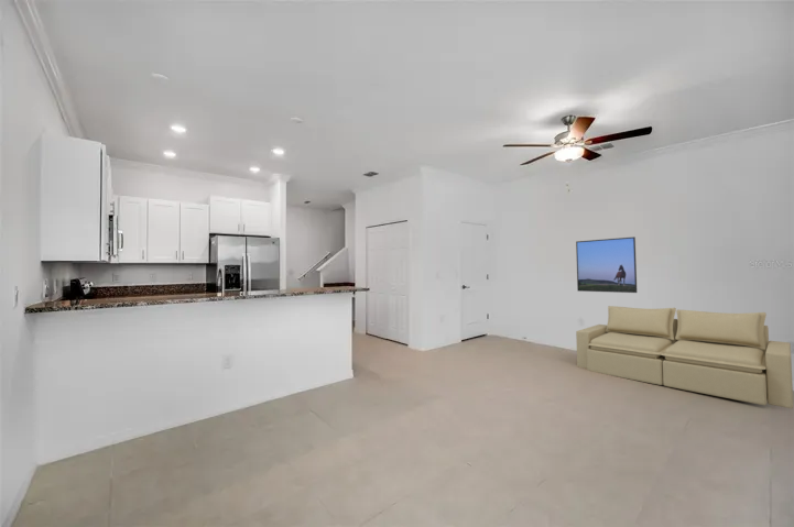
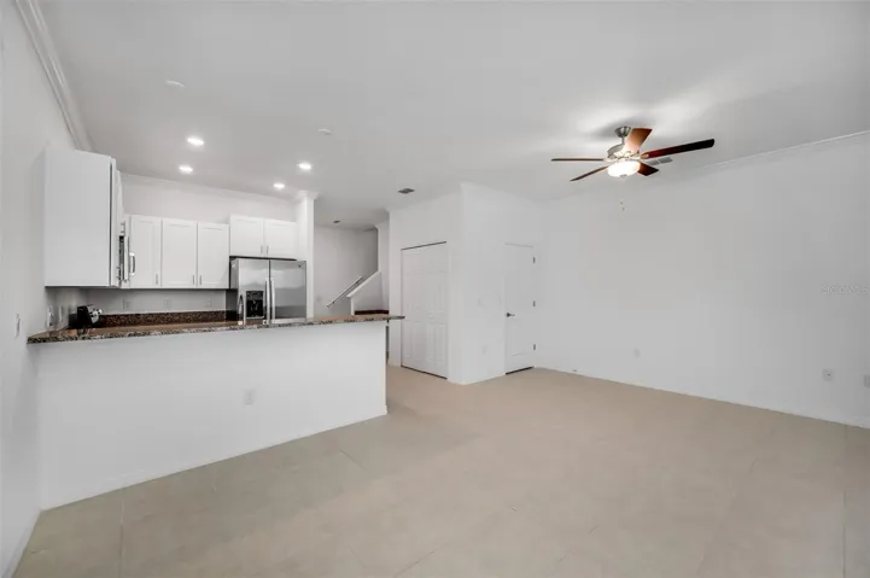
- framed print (605, 265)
- sofa (671, 343)
